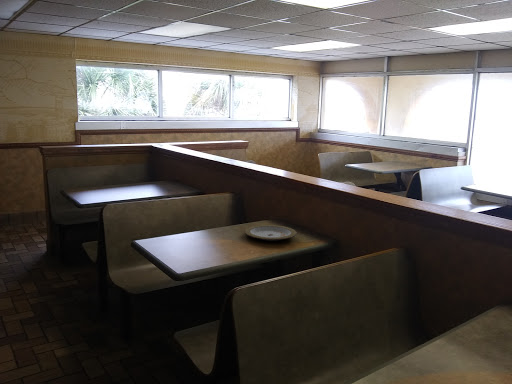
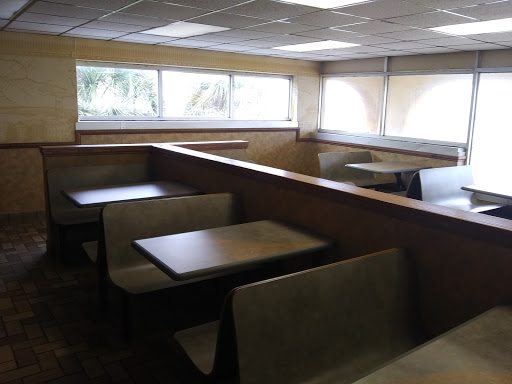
- plate (270, 233)
